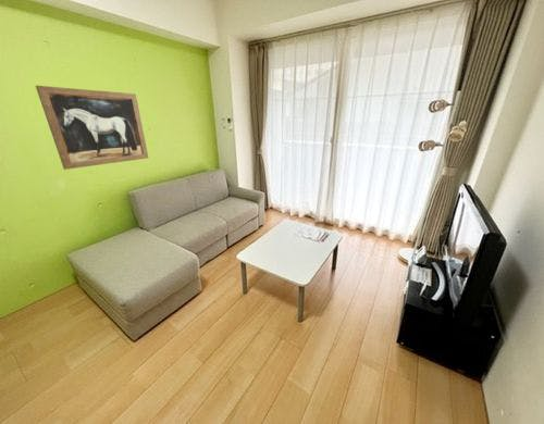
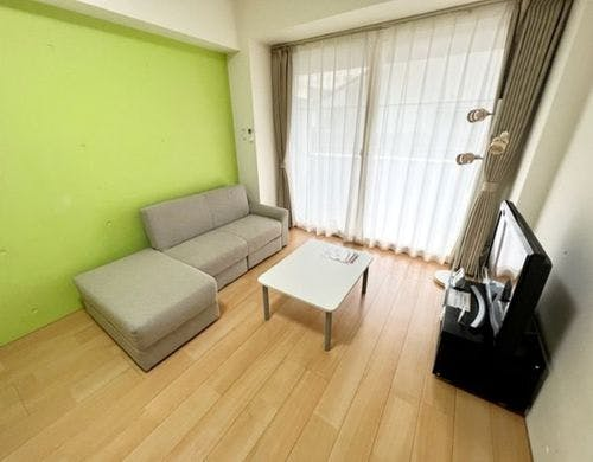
- wall art (102, 128)
